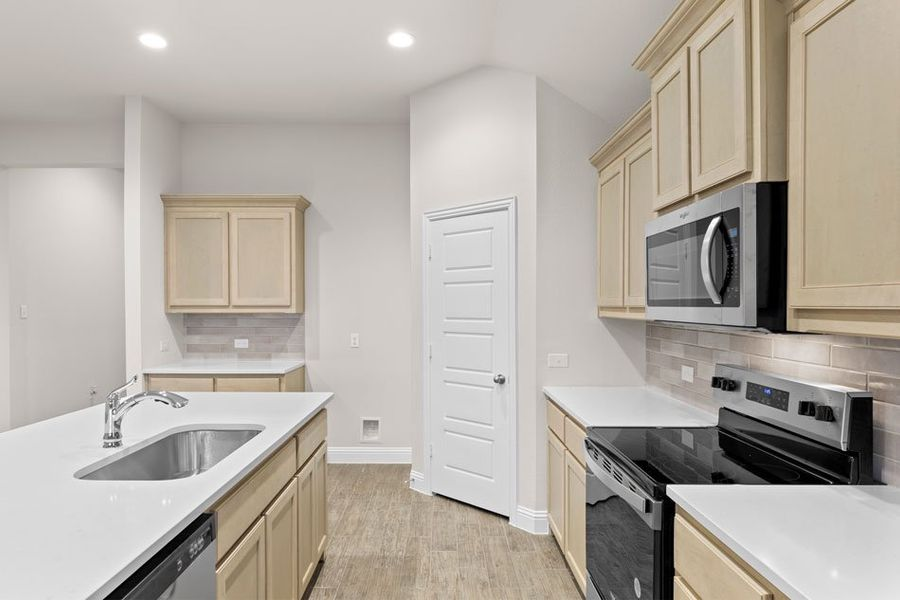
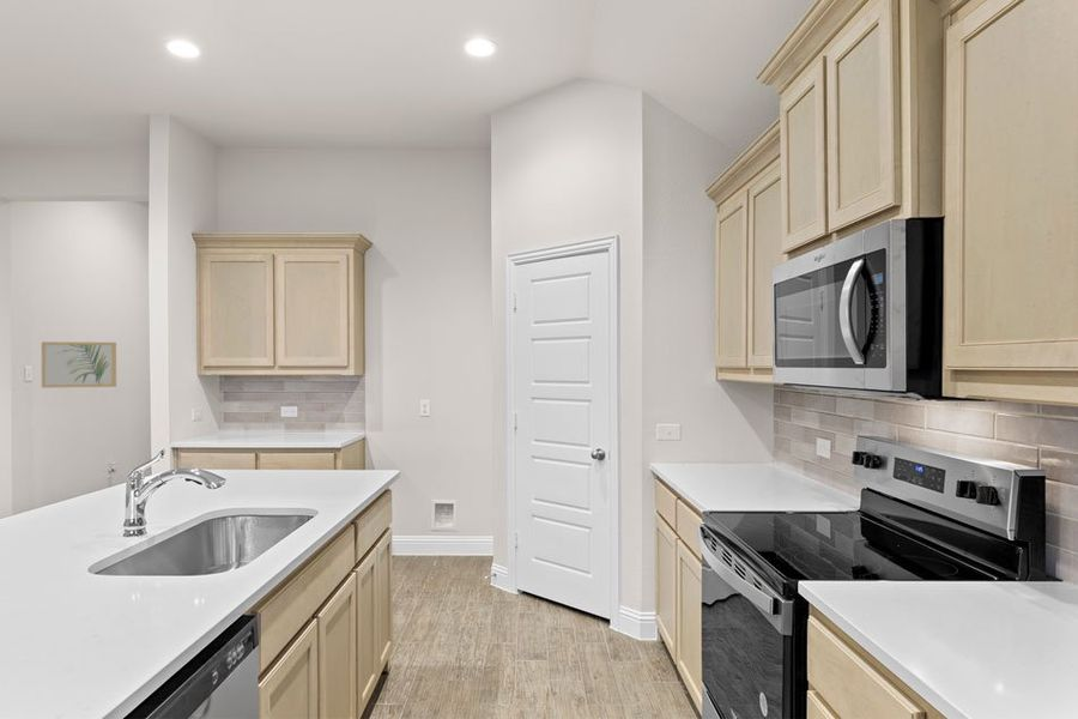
+ wall art (79, 364)
